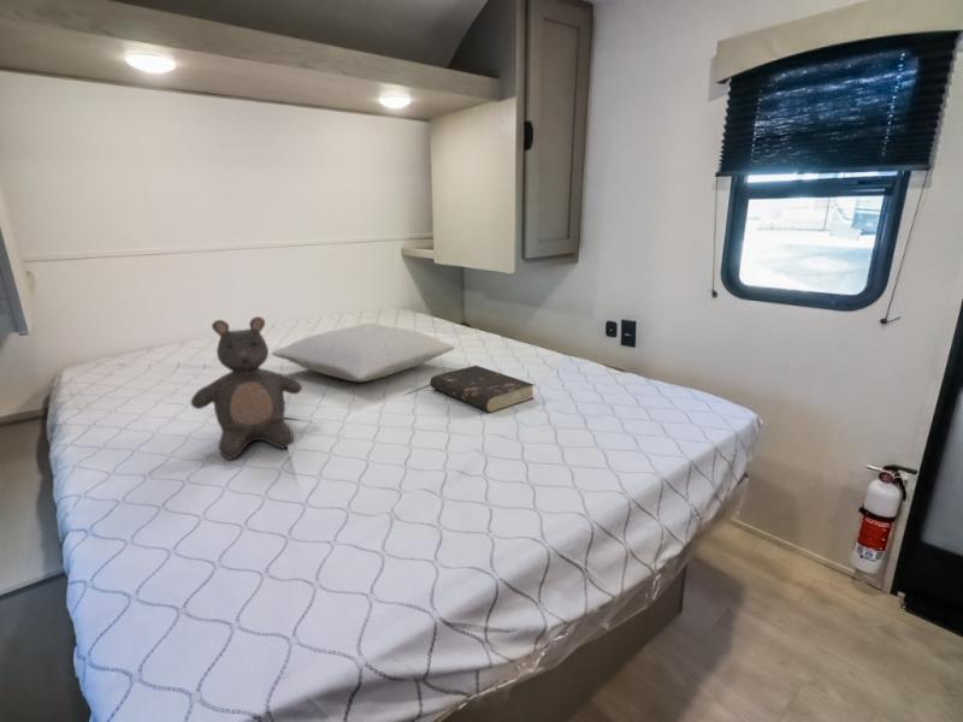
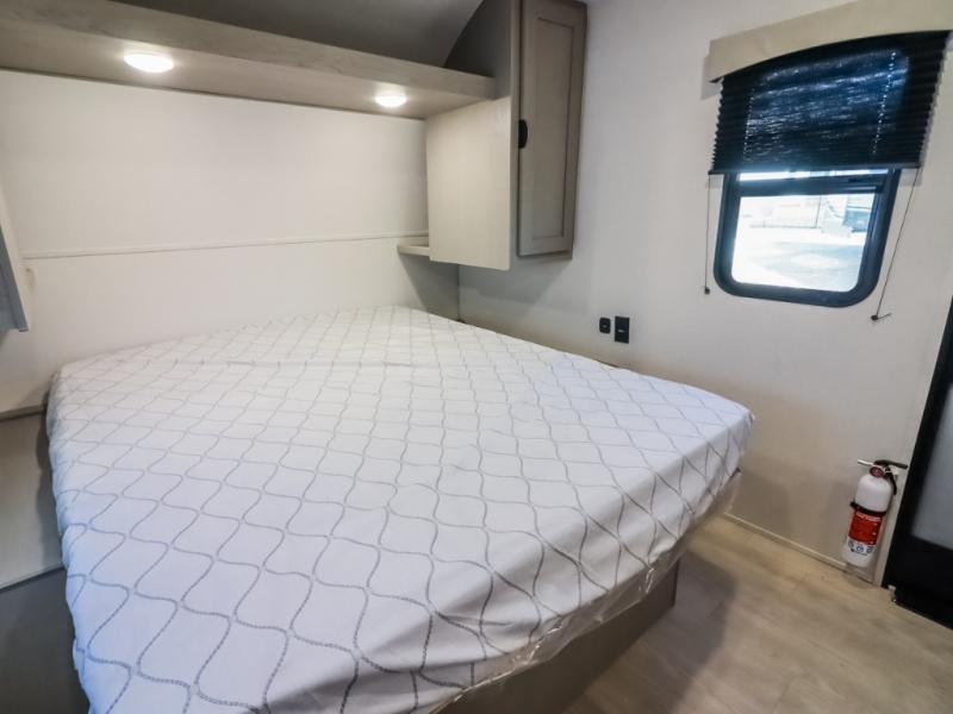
- pillow (366, 350)
- book (480, 386)
- teddy bear (248, 383)
